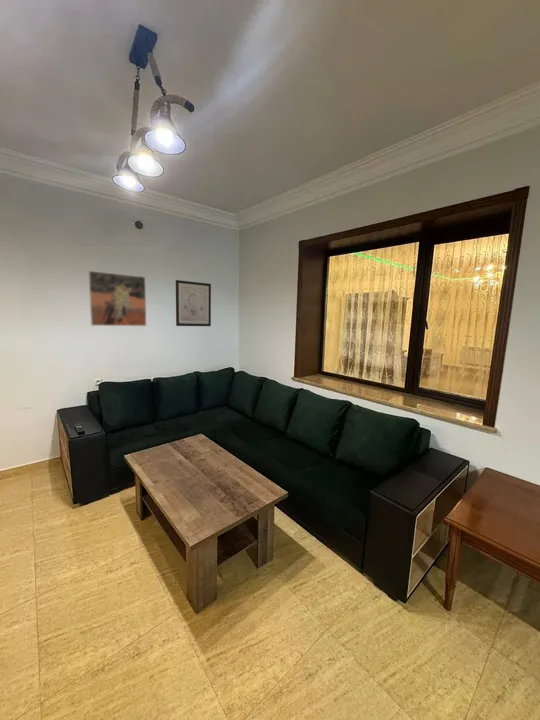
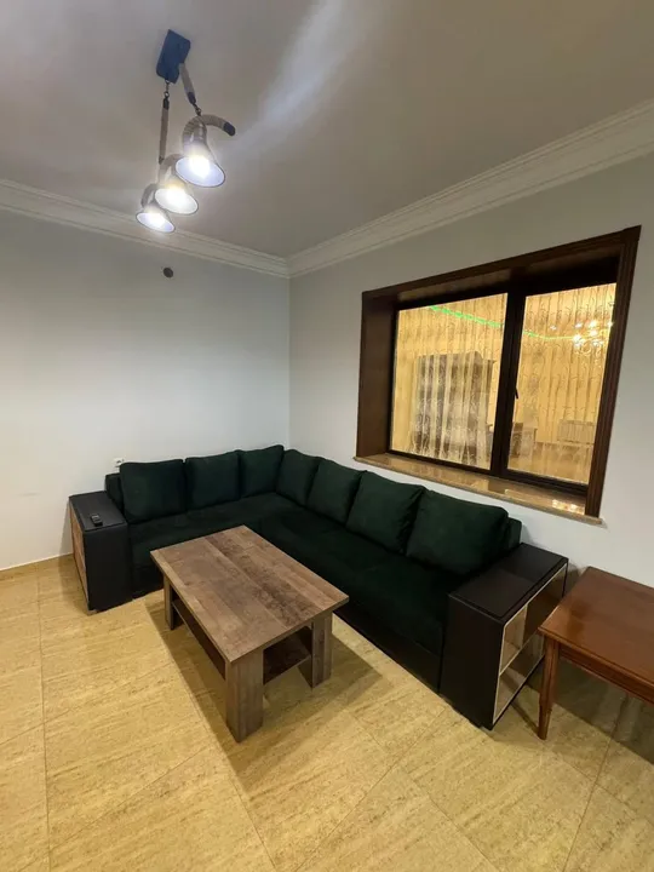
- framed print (119, 300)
- wall art (194, 304)
